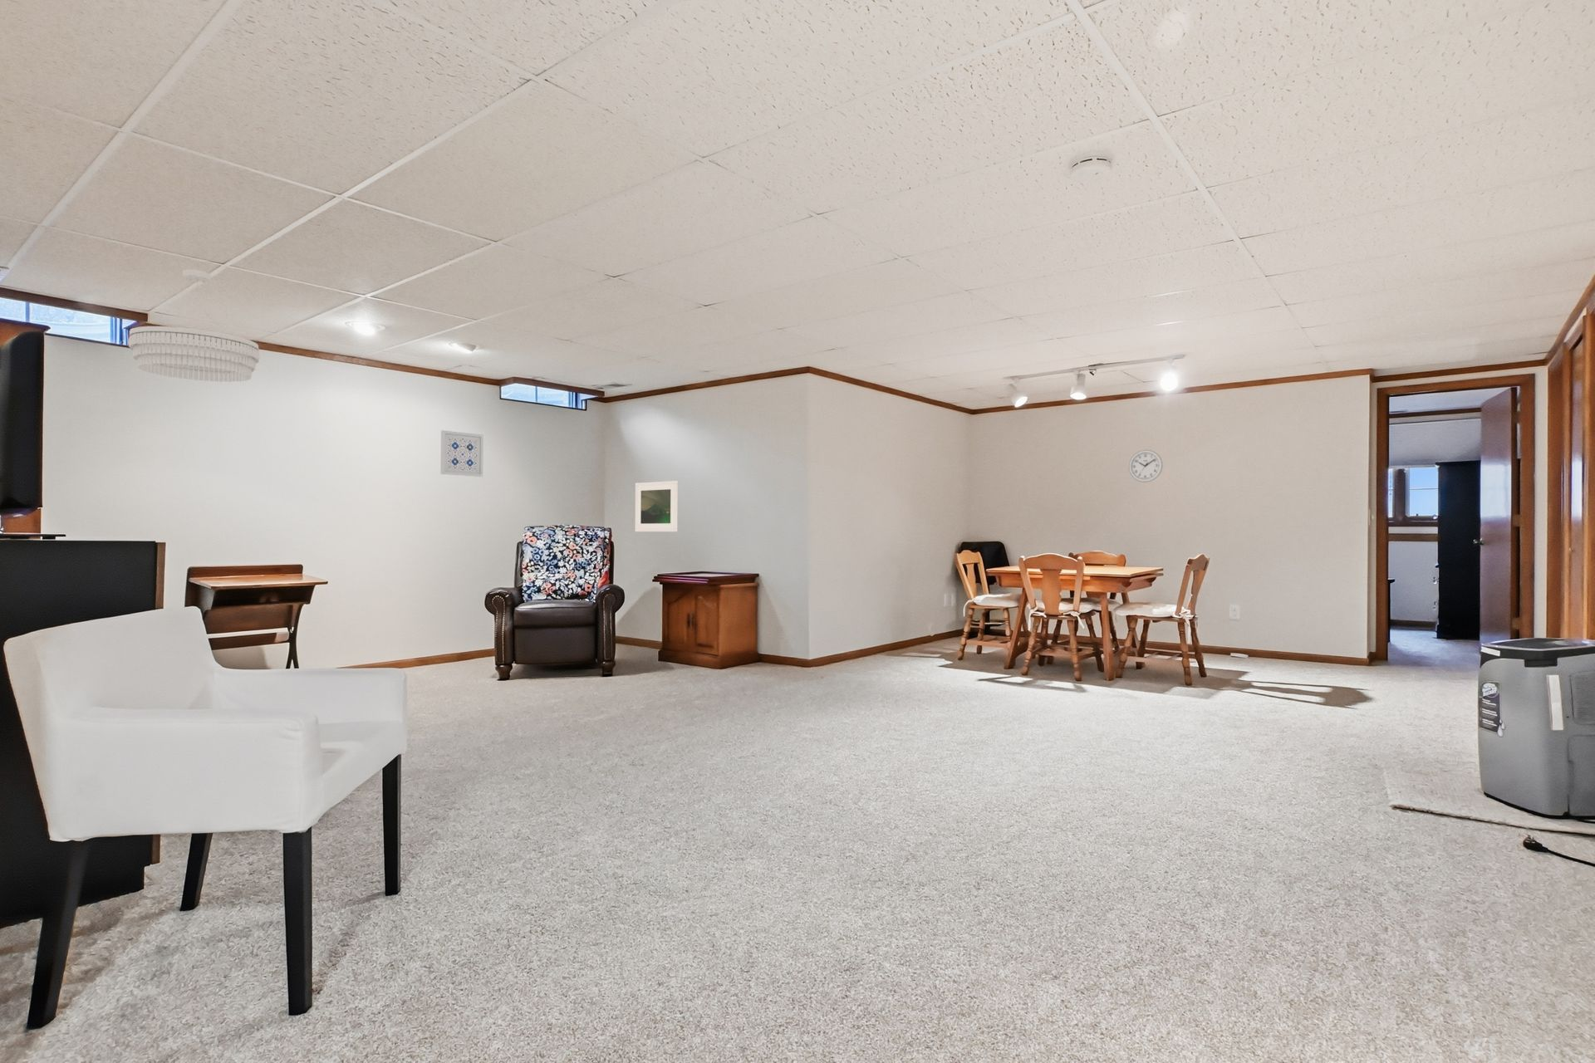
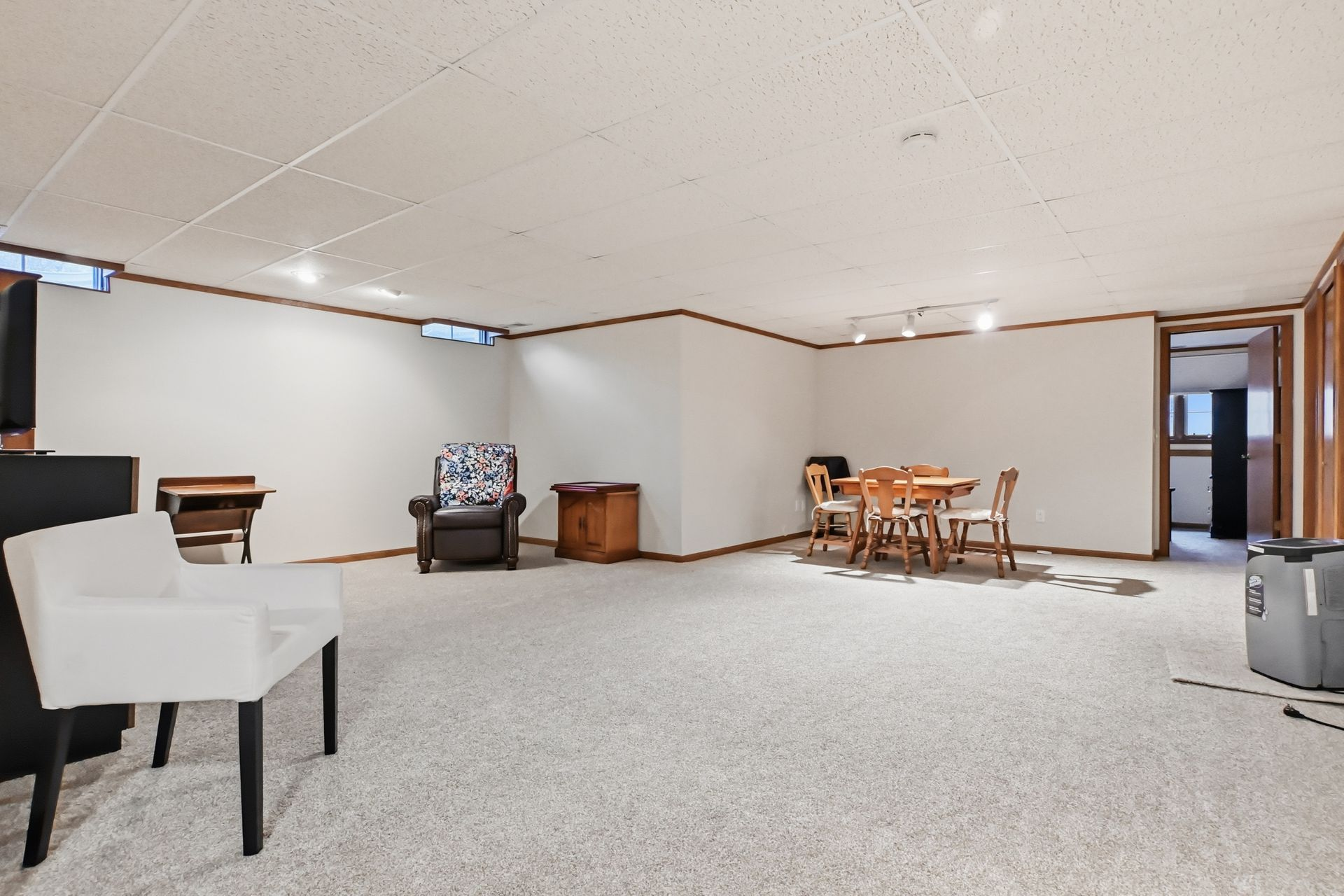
- wall art (462, 453)
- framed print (655, 507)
- wall clock (1145, 466)
- chandelier (196, 326)
